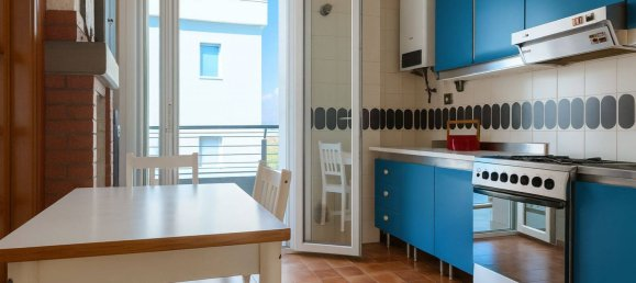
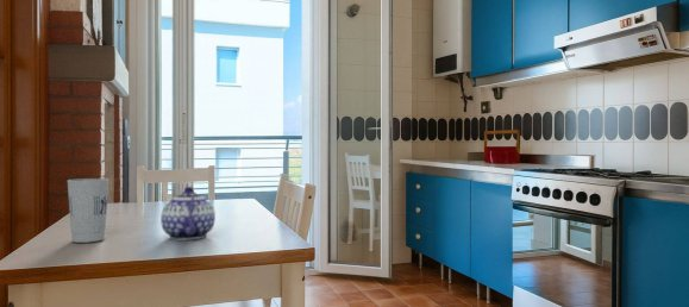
+ cup (88, 209)
+ teapot (188, 212)
